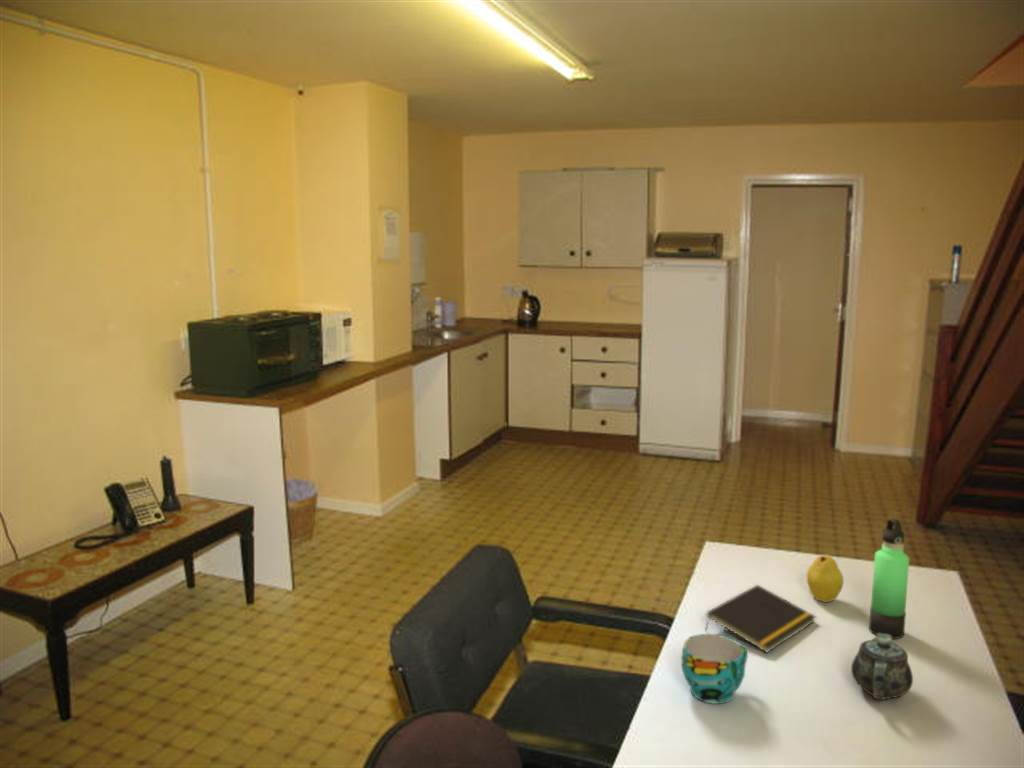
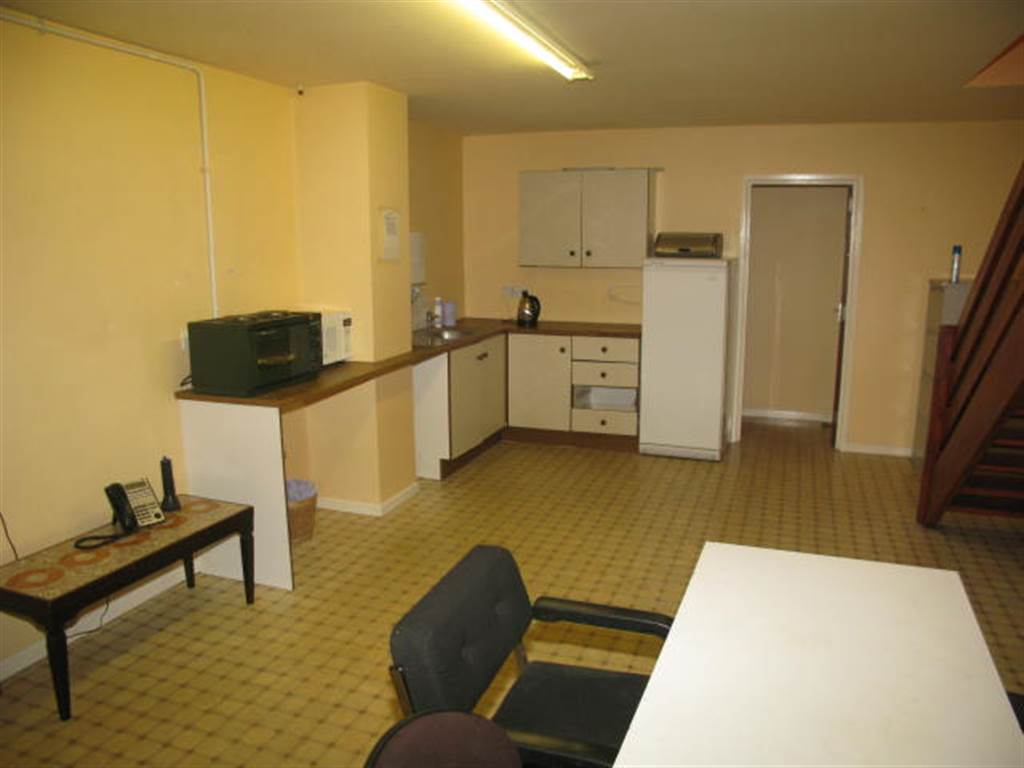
- cup (714, 668)
- fruit (824, 577)
- notepad (761, 616)
- thermos bottle (890, 576)
- chinaware (881, 665)
